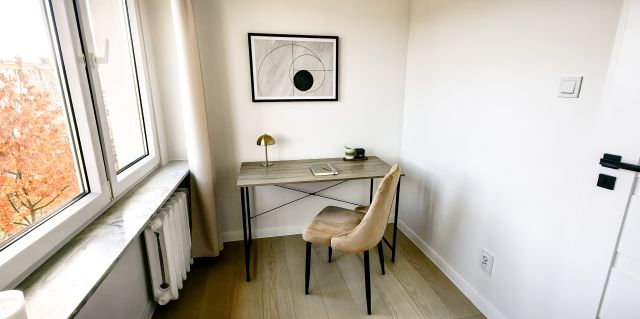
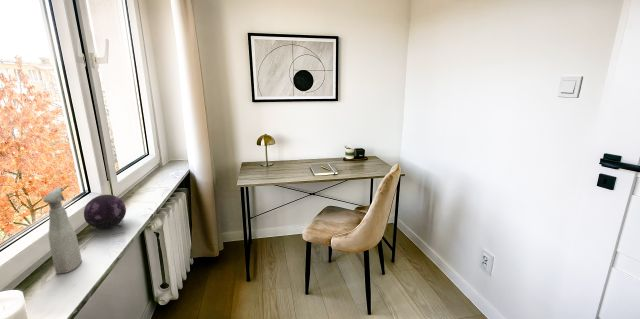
+ decorative orb (105, 211)
+ spray bottle (61, 230)
